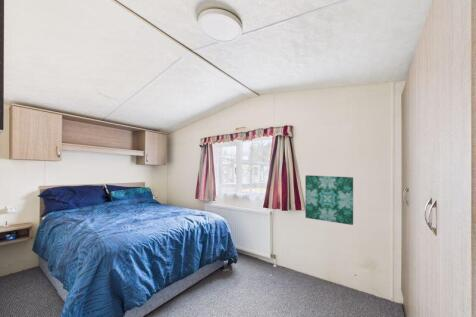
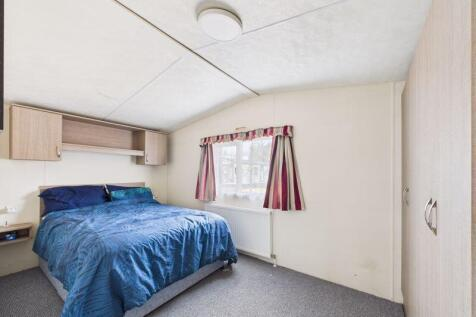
- wall art (328, 198)
